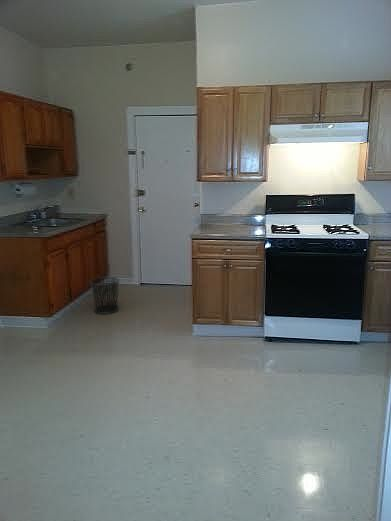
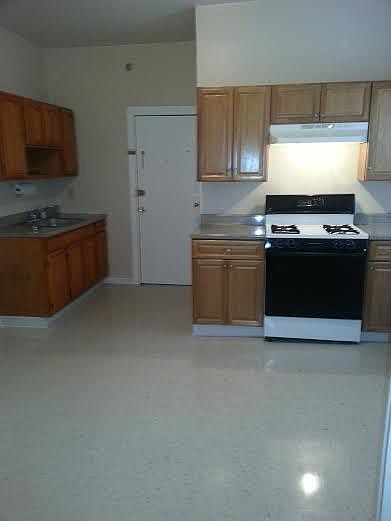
- waste bin (106, 295)
